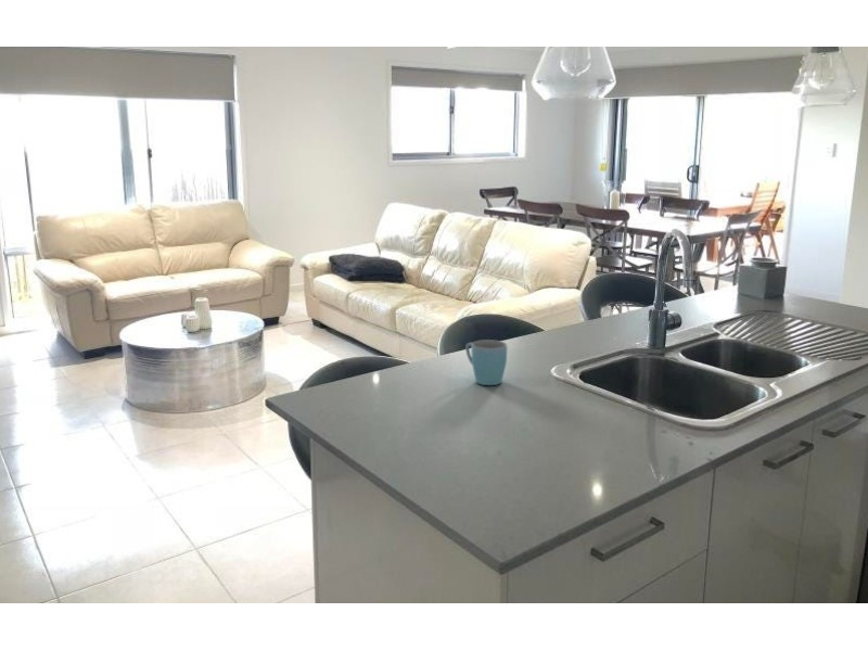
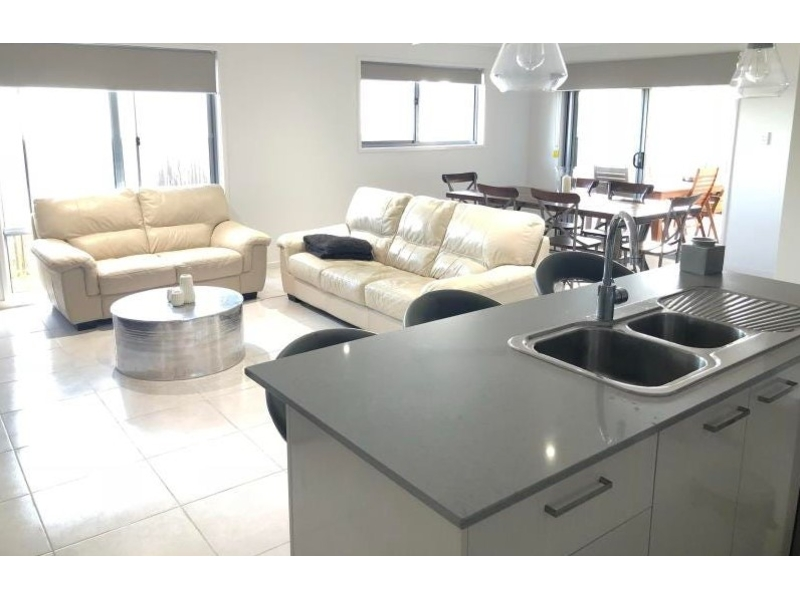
- mug (483, 361)
